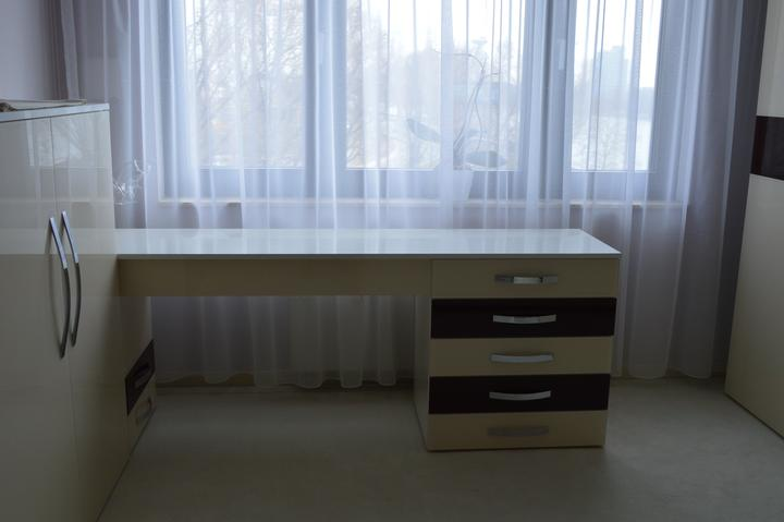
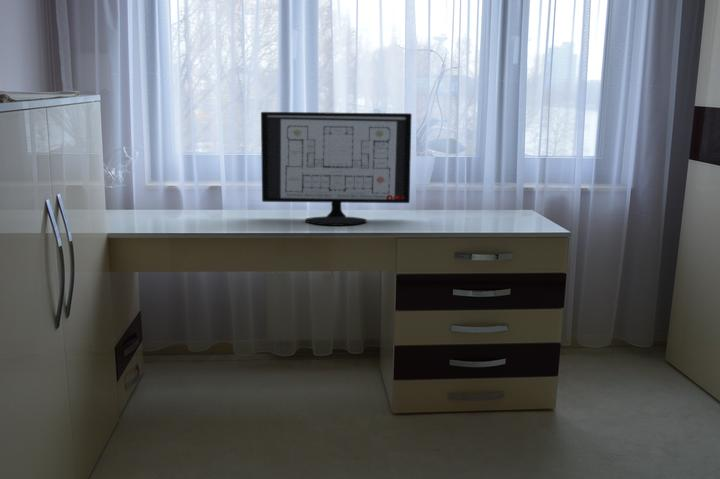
+ computer monitor (335, 168)
